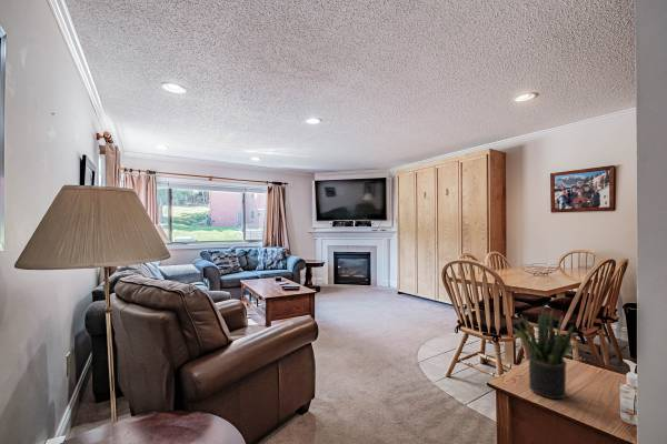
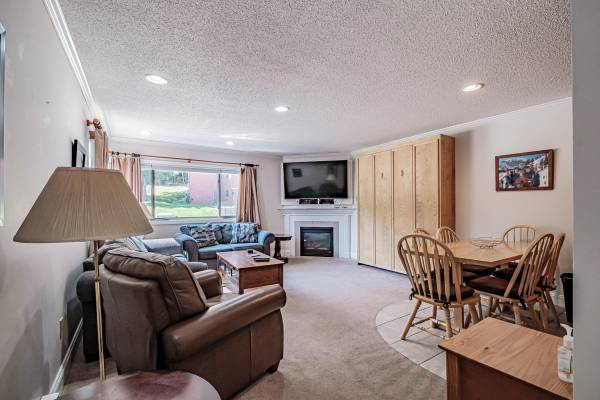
- potted plant (541, 350)
